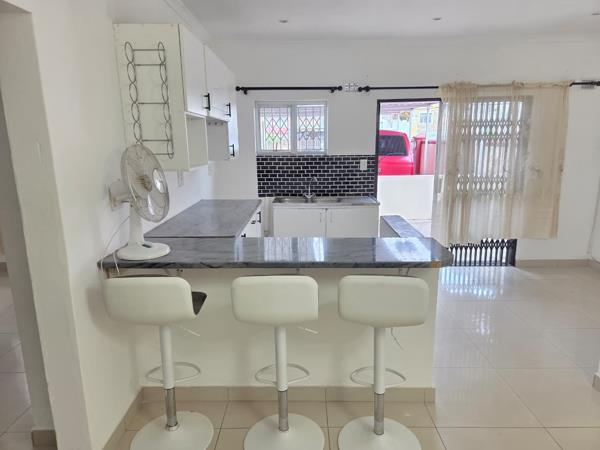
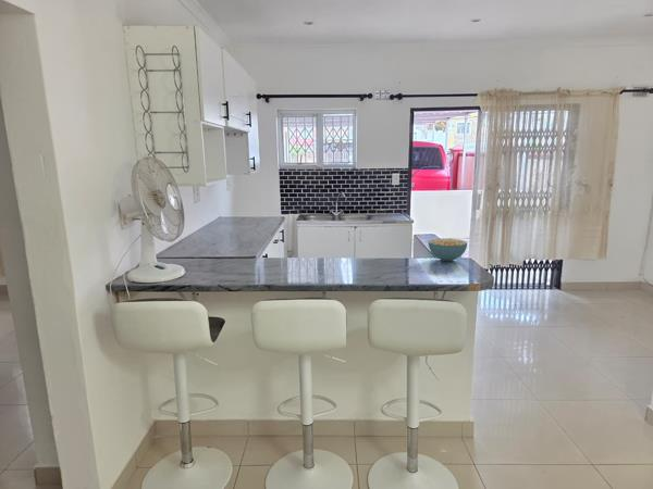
+ cereal bowl (446, 251)
